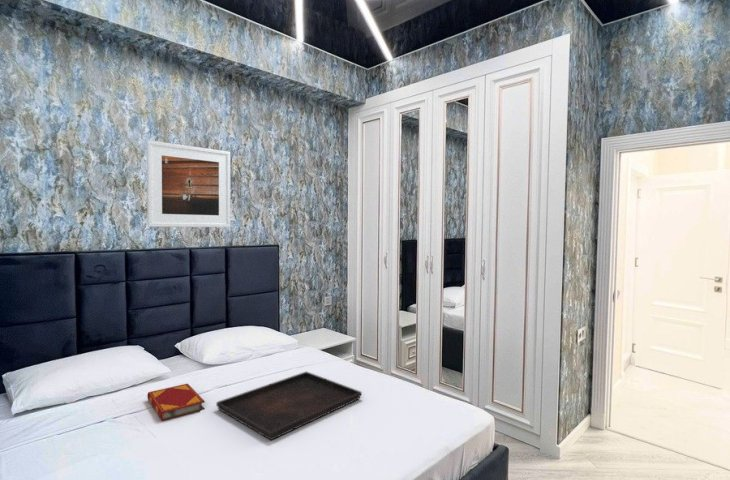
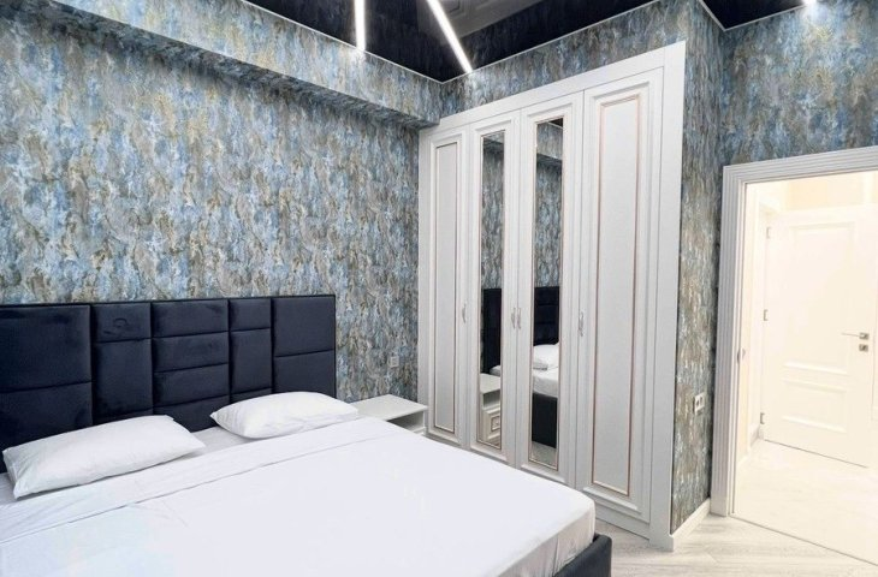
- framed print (191, 186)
- hardback book (175, 400)
- serving tray (291, 400)
